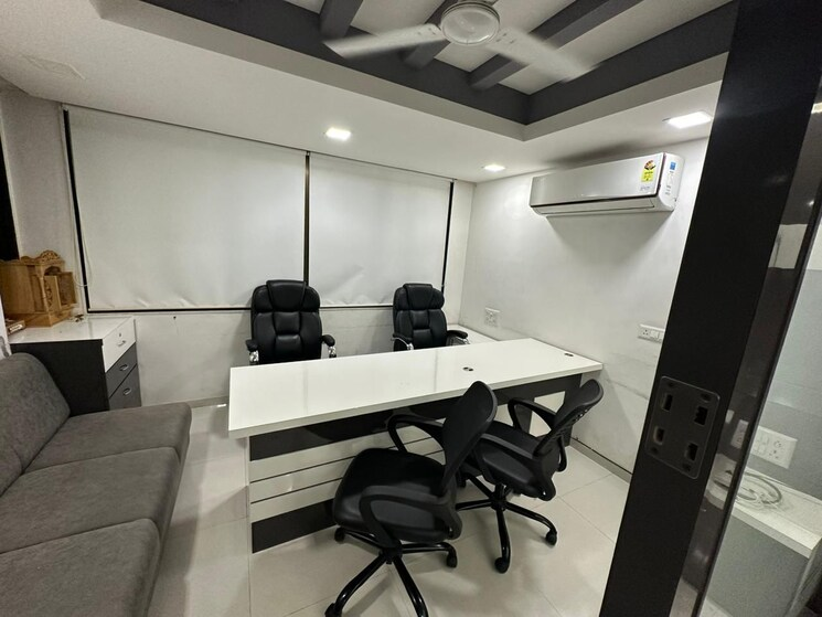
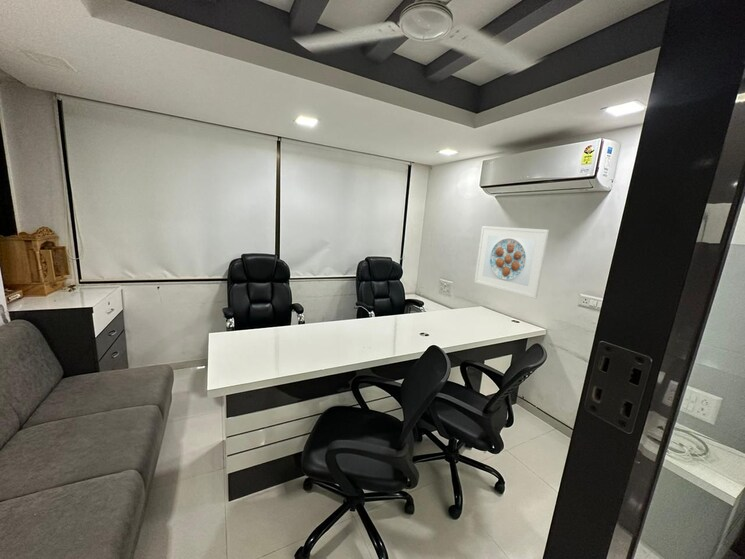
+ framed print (507, 259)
